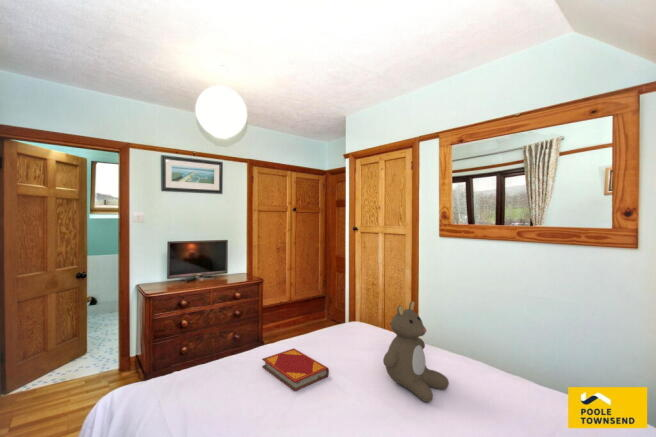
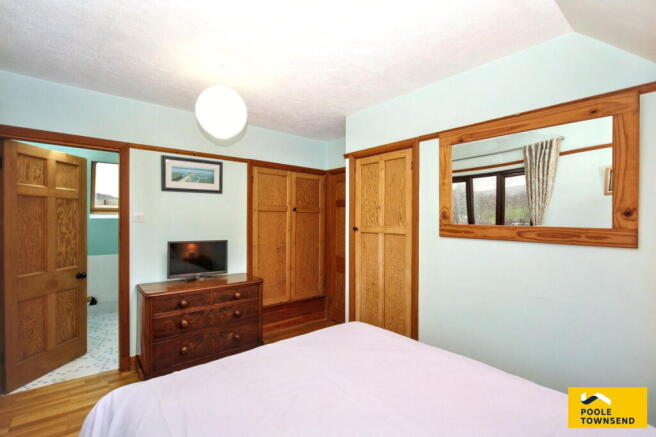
- hardback book (294, 367)
- teddy bear (415, 345)
